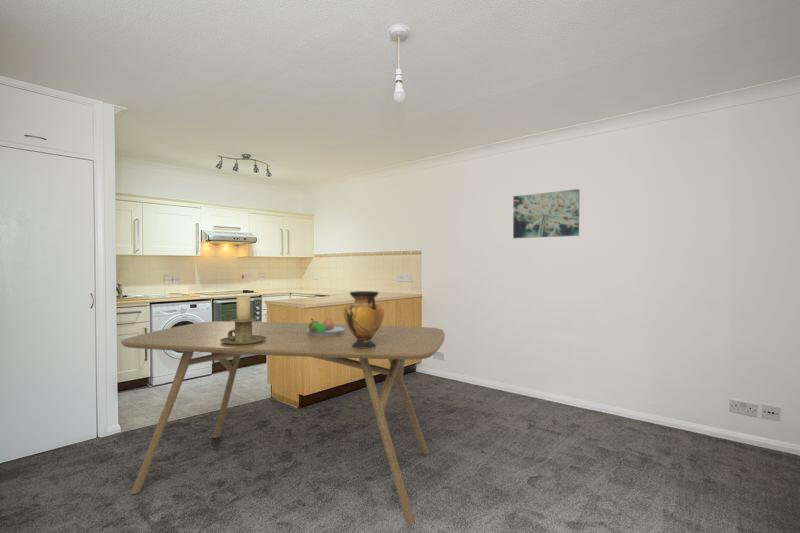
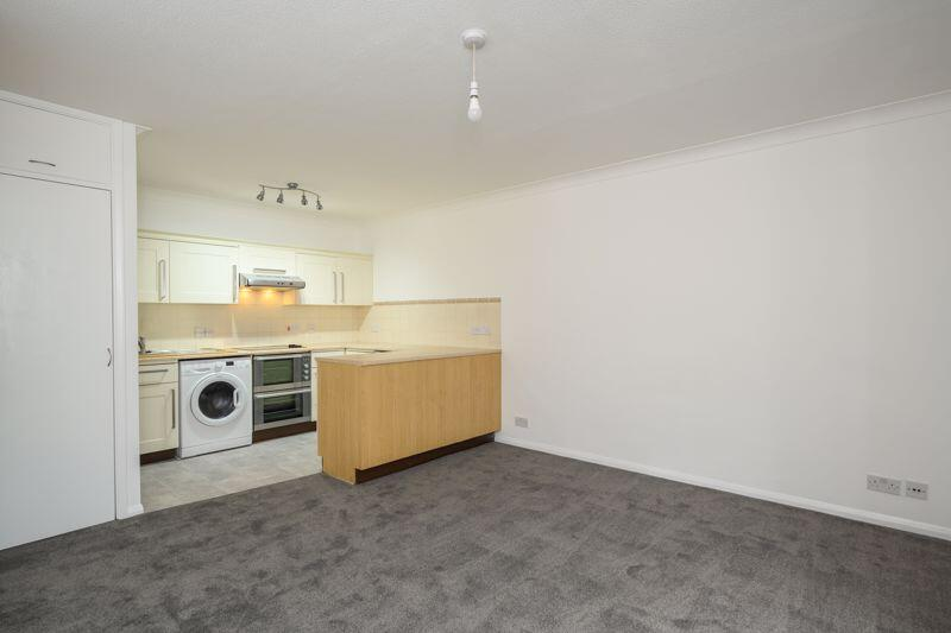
- candle holder (243, 318)
- wall art (544, 215)
- dining table (301, 356)
- fruit bowl (324, 325)
- vase (364, 318)
